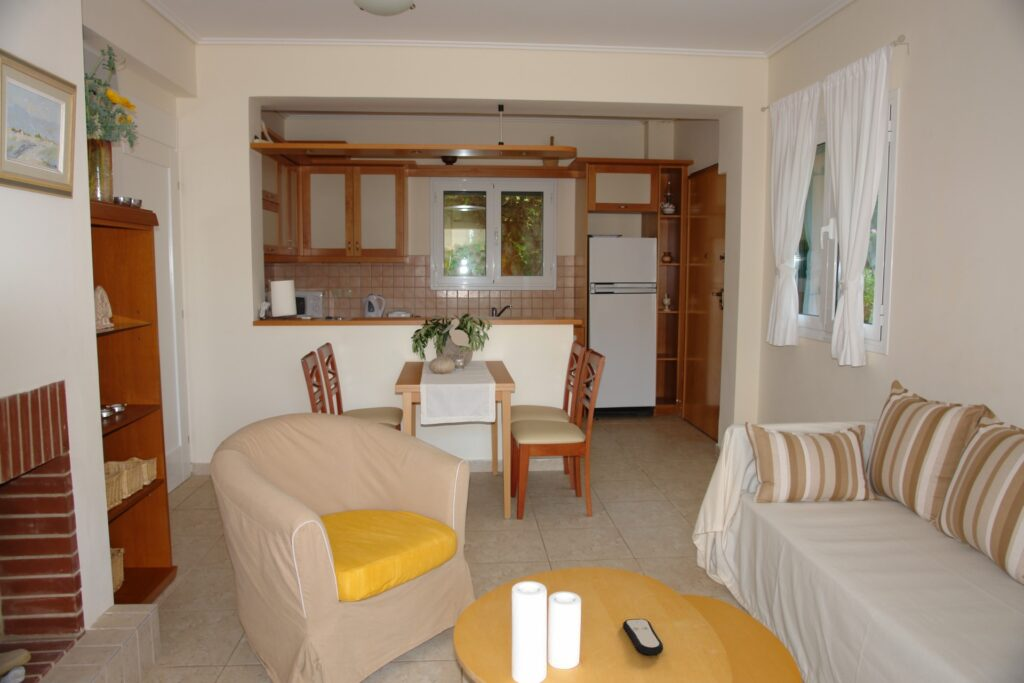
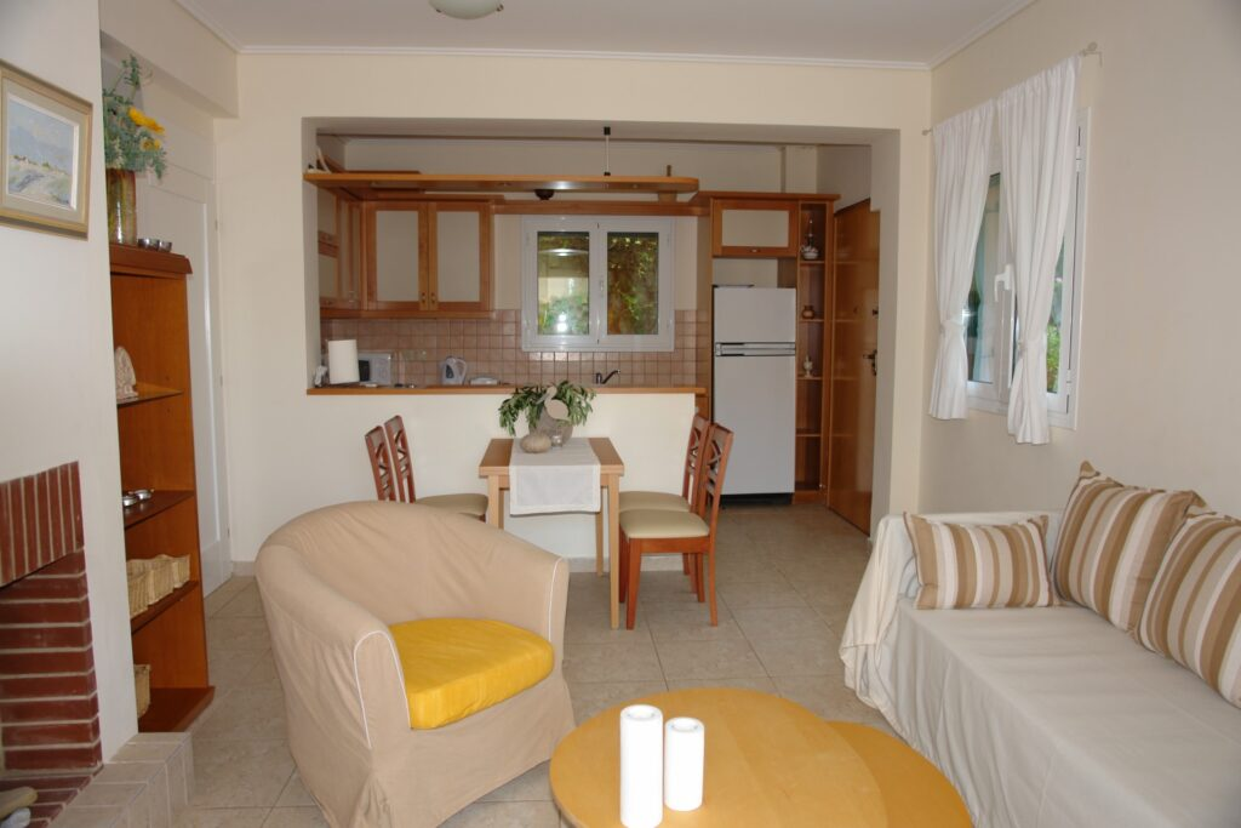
- remote control (643, 635)
